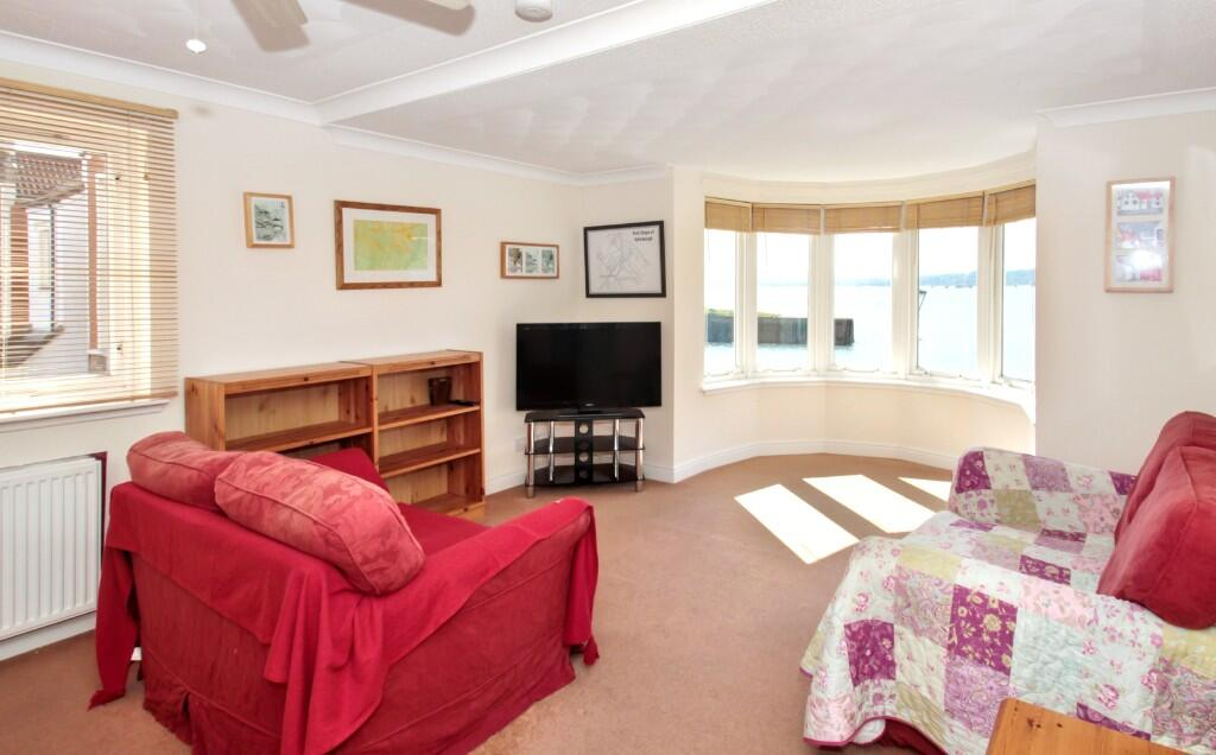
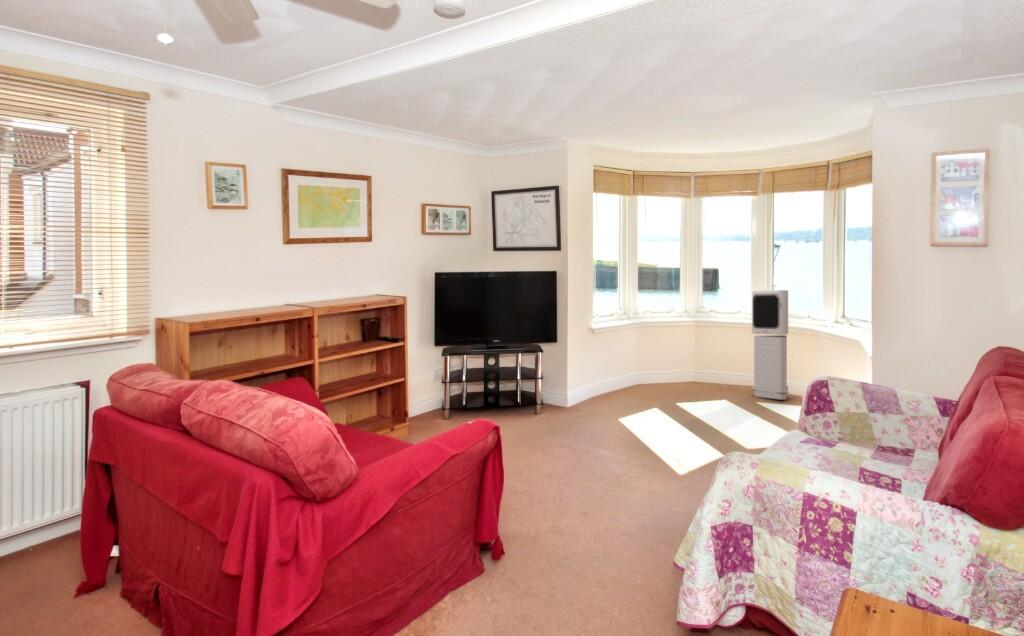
+ air purifier (776, 343)
